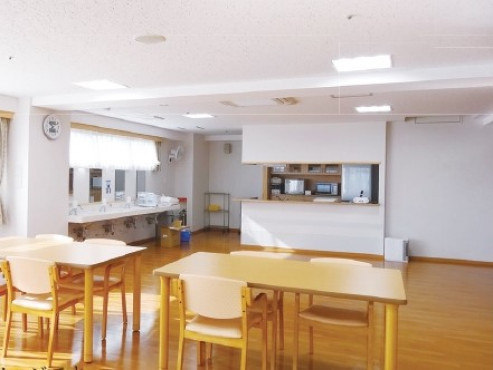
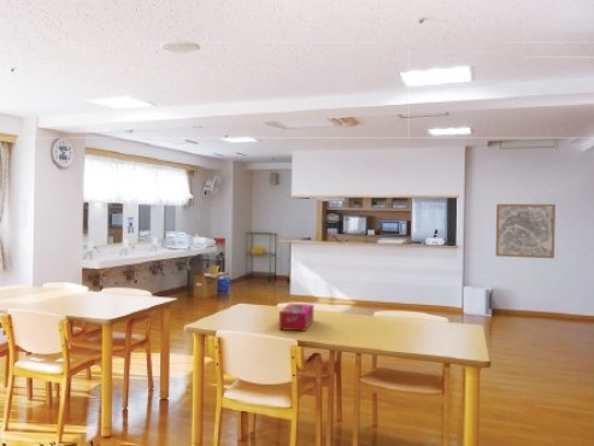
+ tissue box (296, 316)
+ wall art (524, 230)
